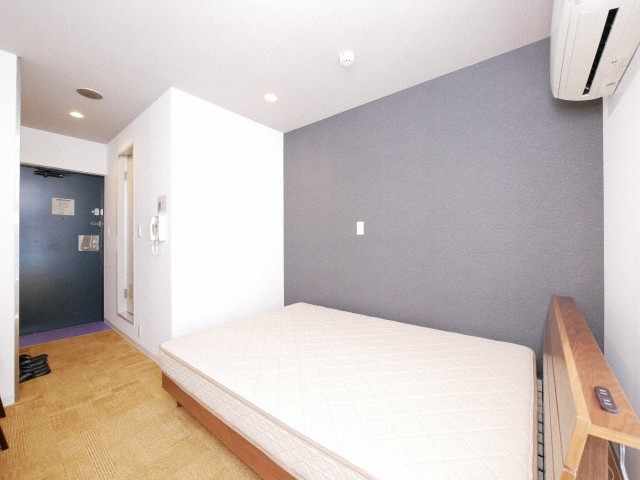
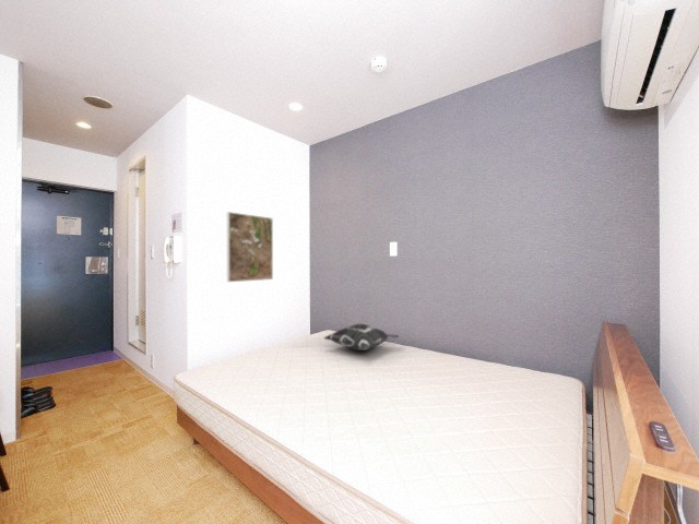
+ decorative pillow (362, 336)
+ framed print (251, 248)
